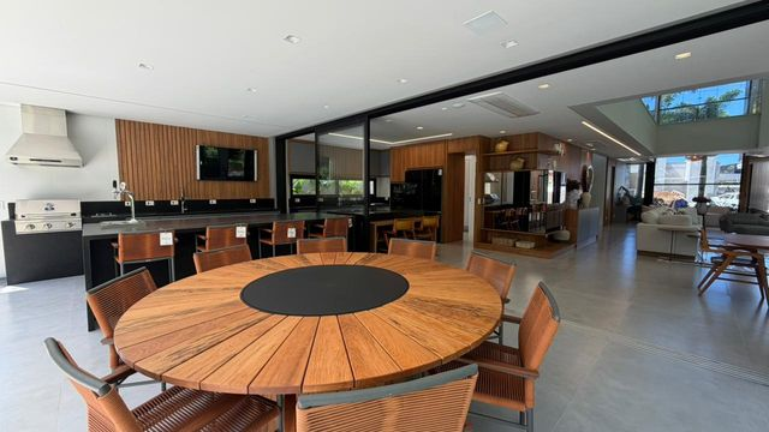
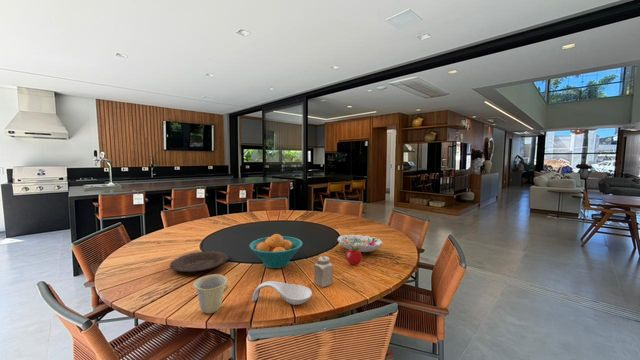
+ fruit (353, 255)
+ cup (211, 295)
+ decorative bowl (359, 243)
+ plate (200, 262)
+ spoon rest (282, 292)
+ fruit bowl (276, 249)
+ salt shaker (323, 270)
